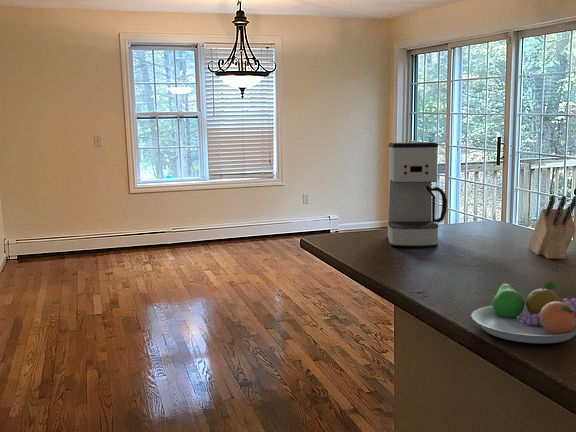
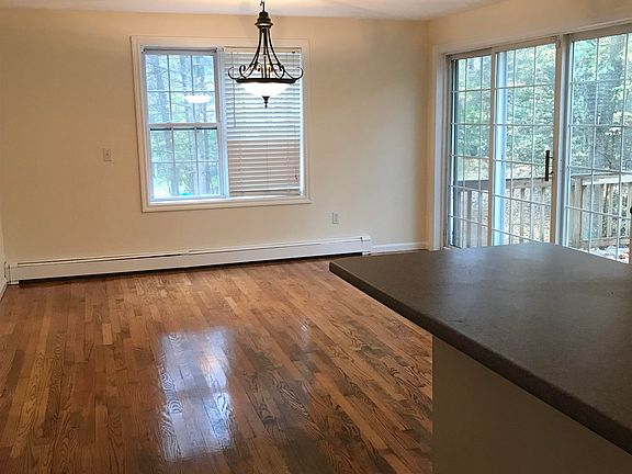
- coffee maker (417, 192)
- fruit bowl (527, 307)
- knife block (552, 223)
